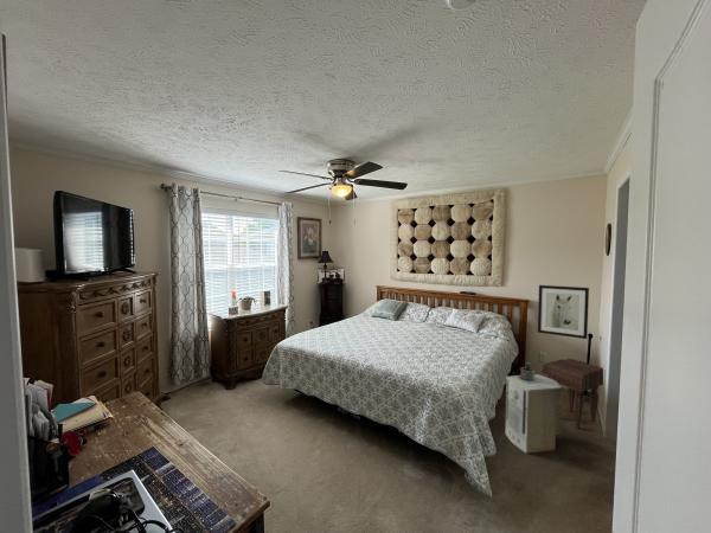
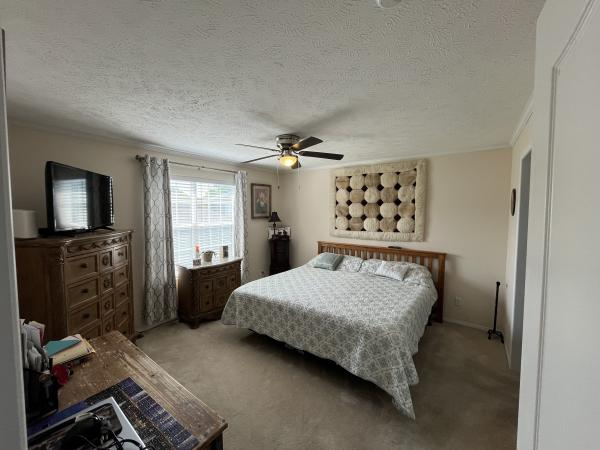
- air purifier (532, 411)
- nightstand (568, 390)
- potted cactus (526, 370)
- wall art (562, 310)
